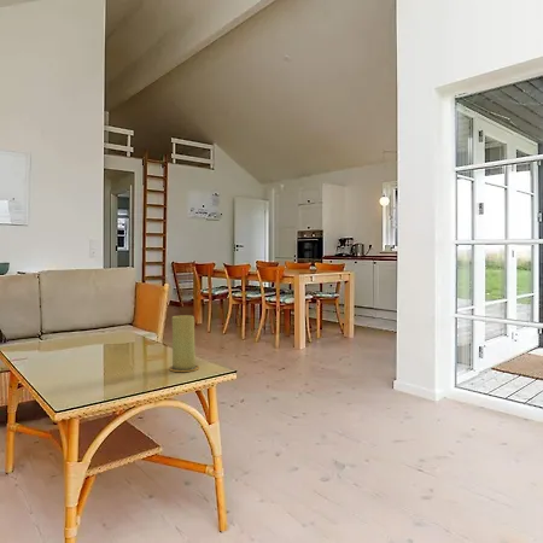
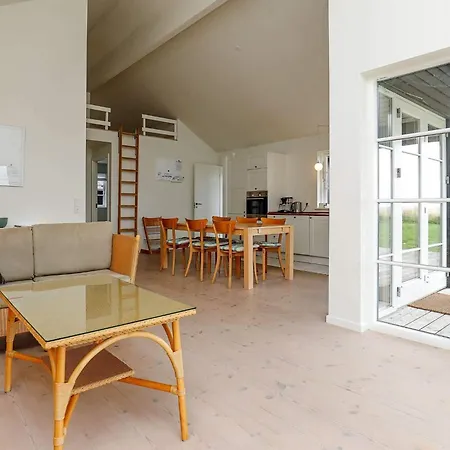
- candle (183, 341)
